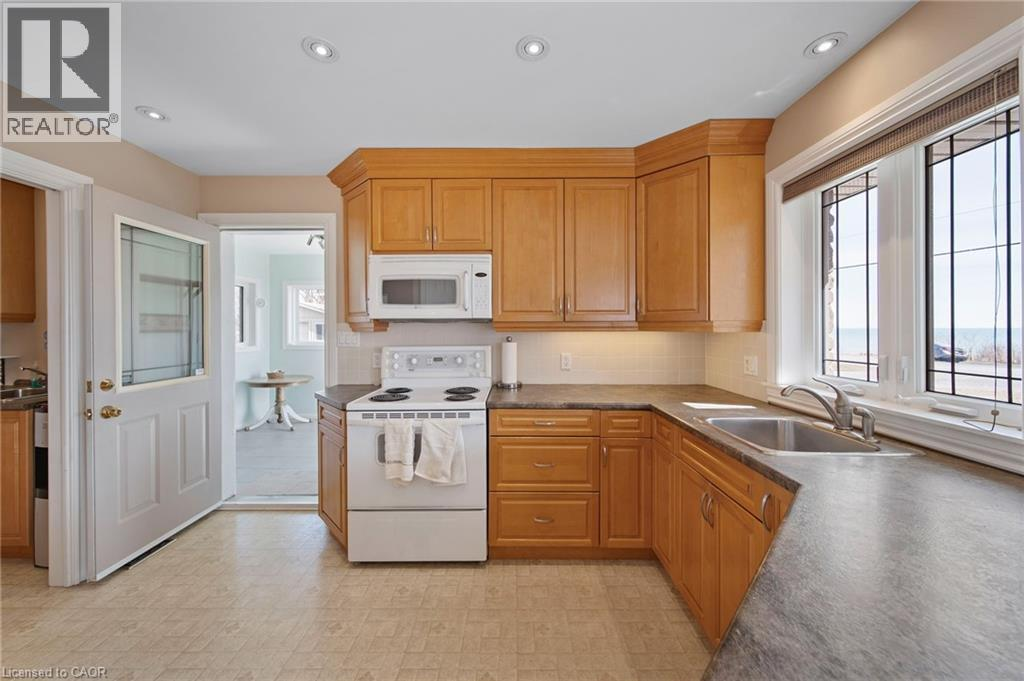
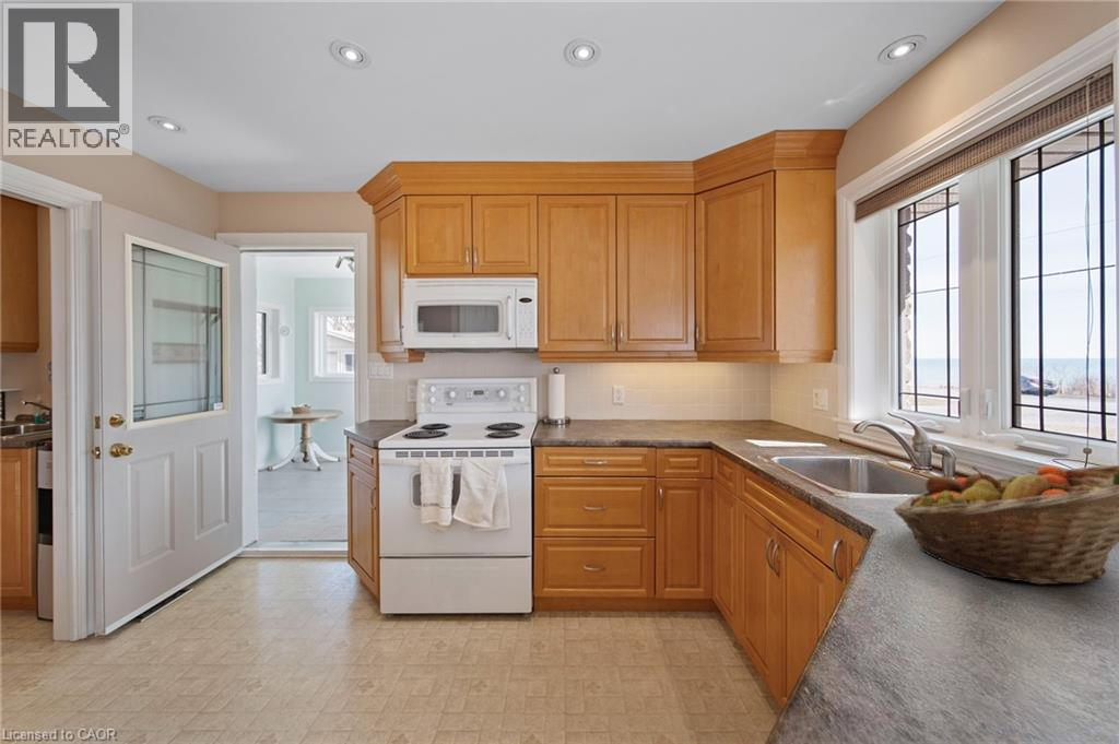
+ fruit basket (1015, 508)
